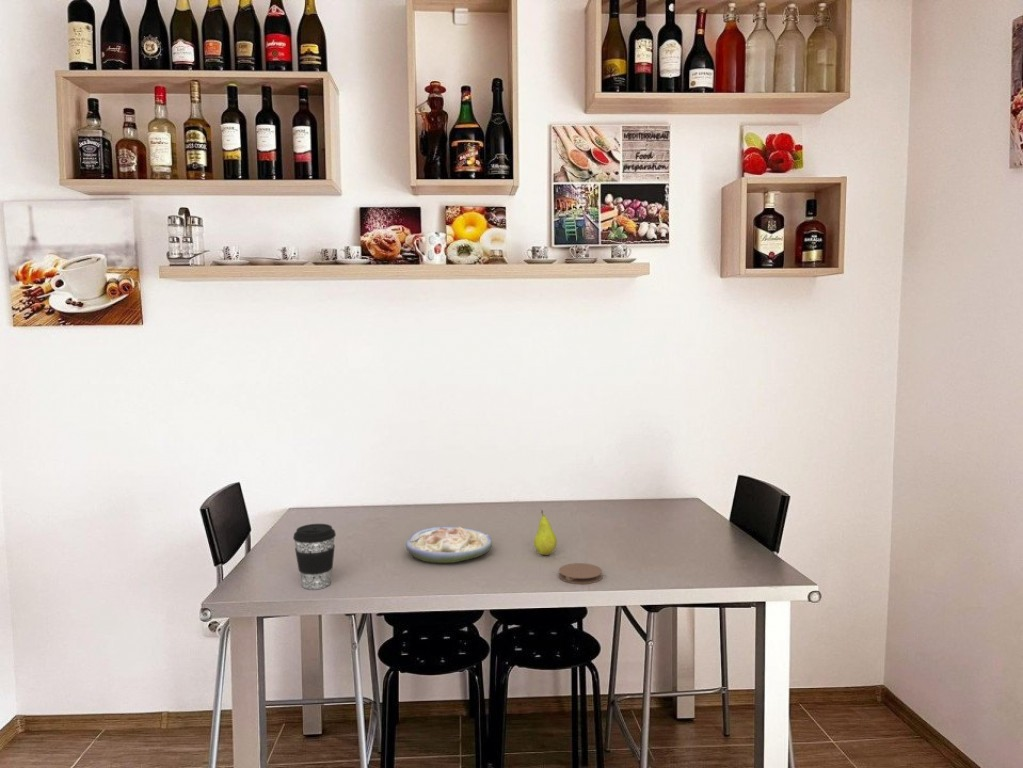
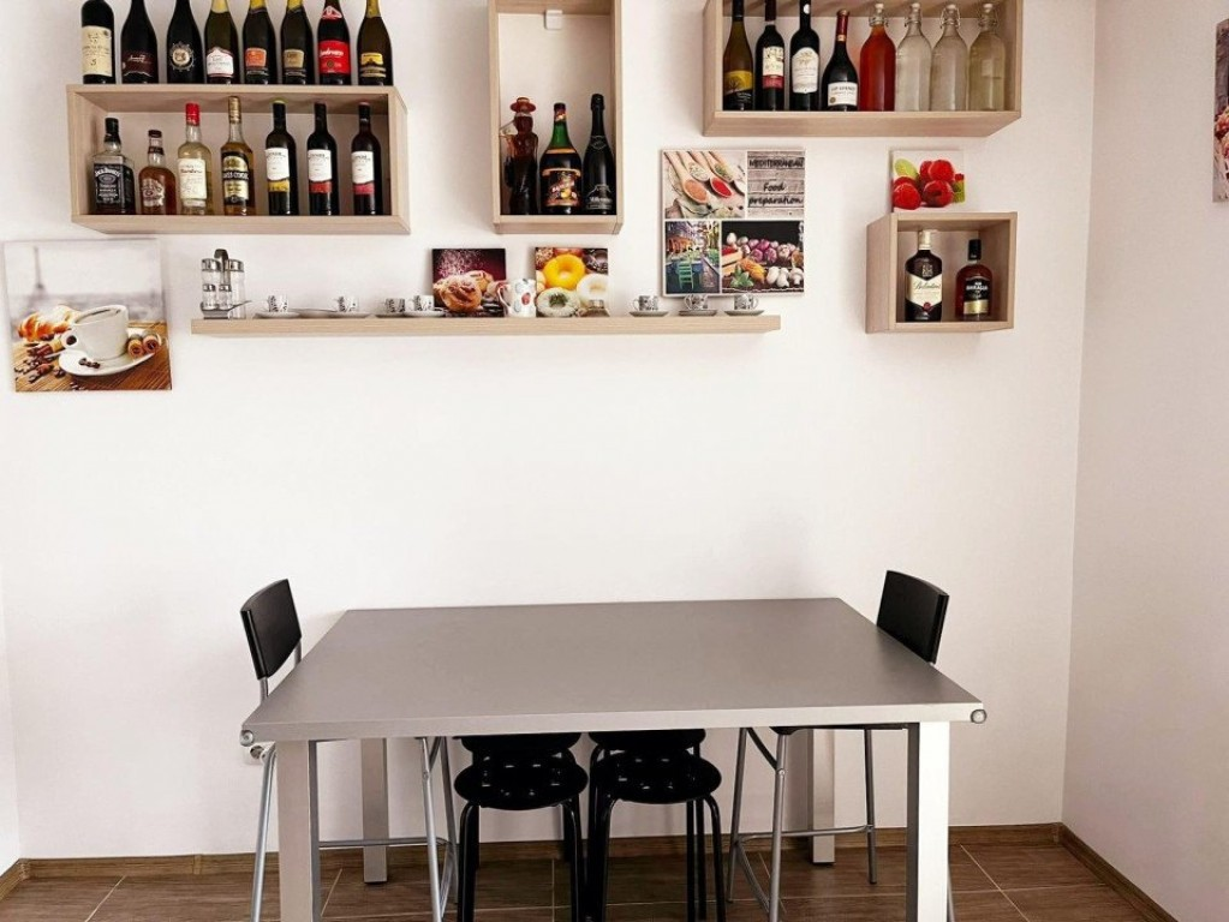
- coaster (580, 573)
- coffee cup (315, 556)
- soup (449, 541)
- fruit (545, 531)
